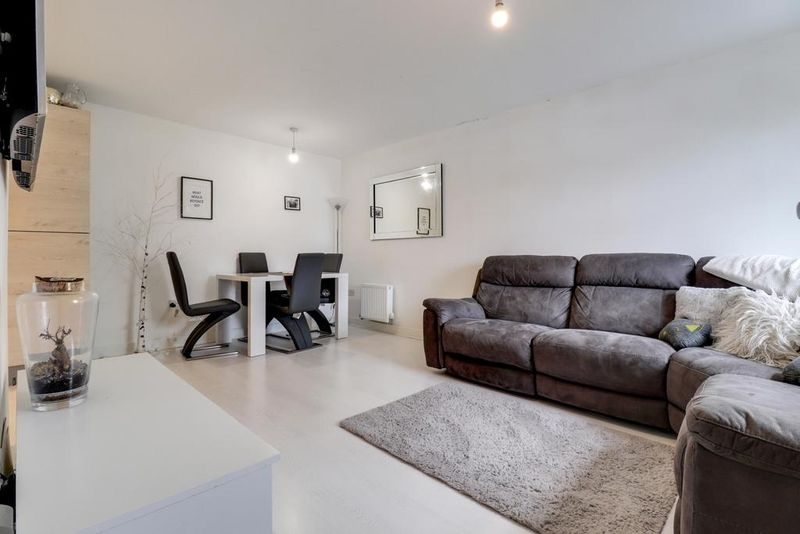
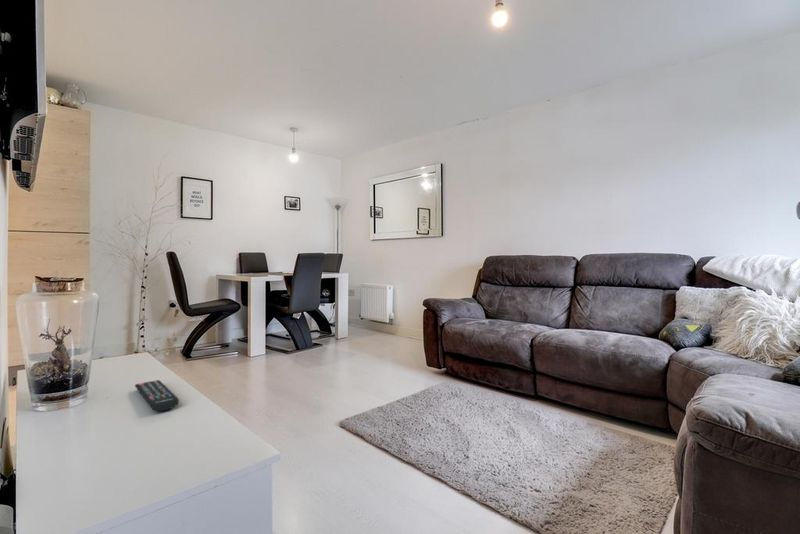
+ remote control (155, 394)
